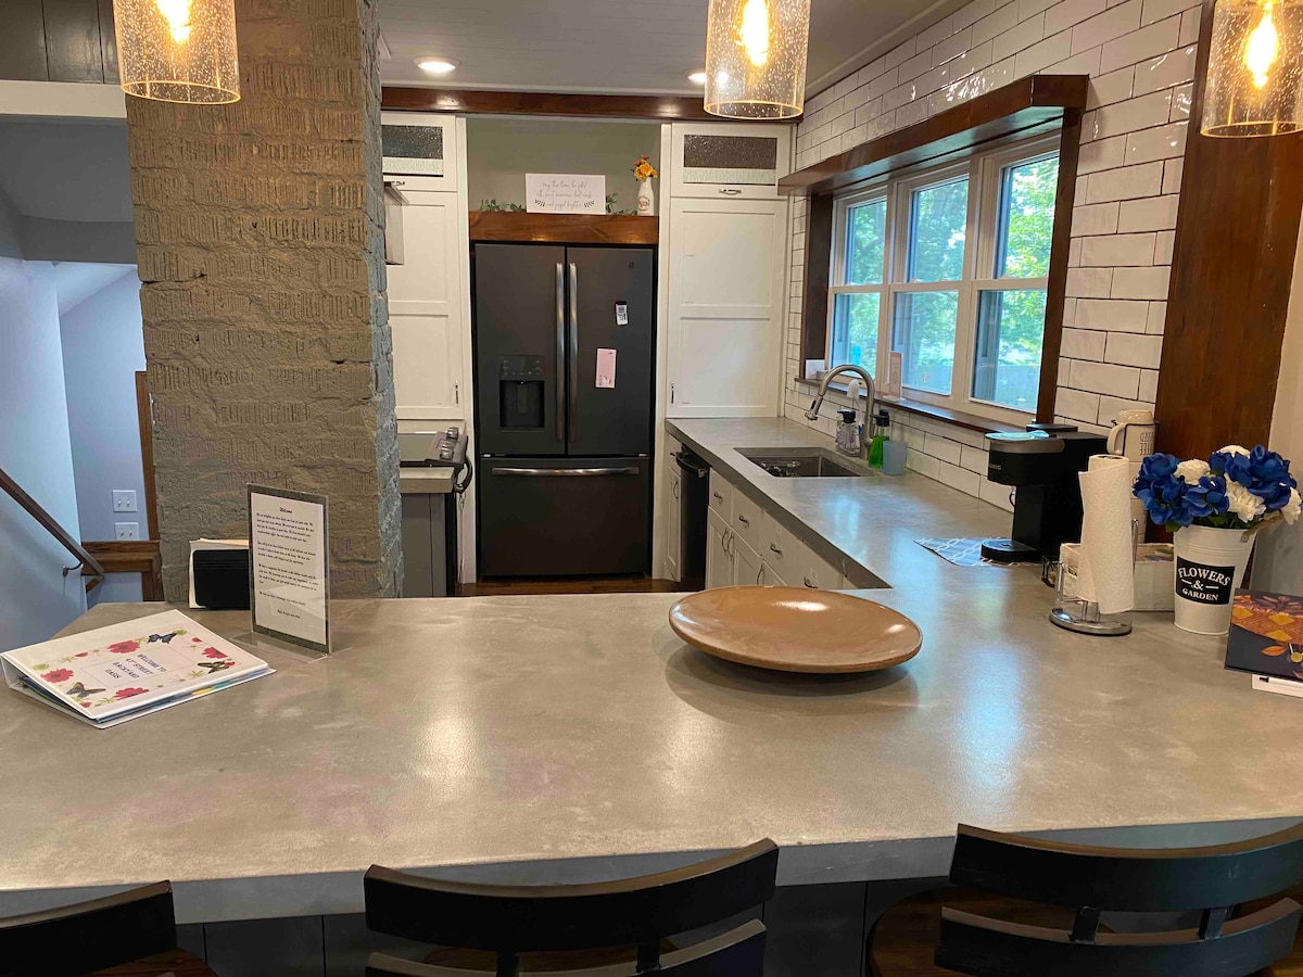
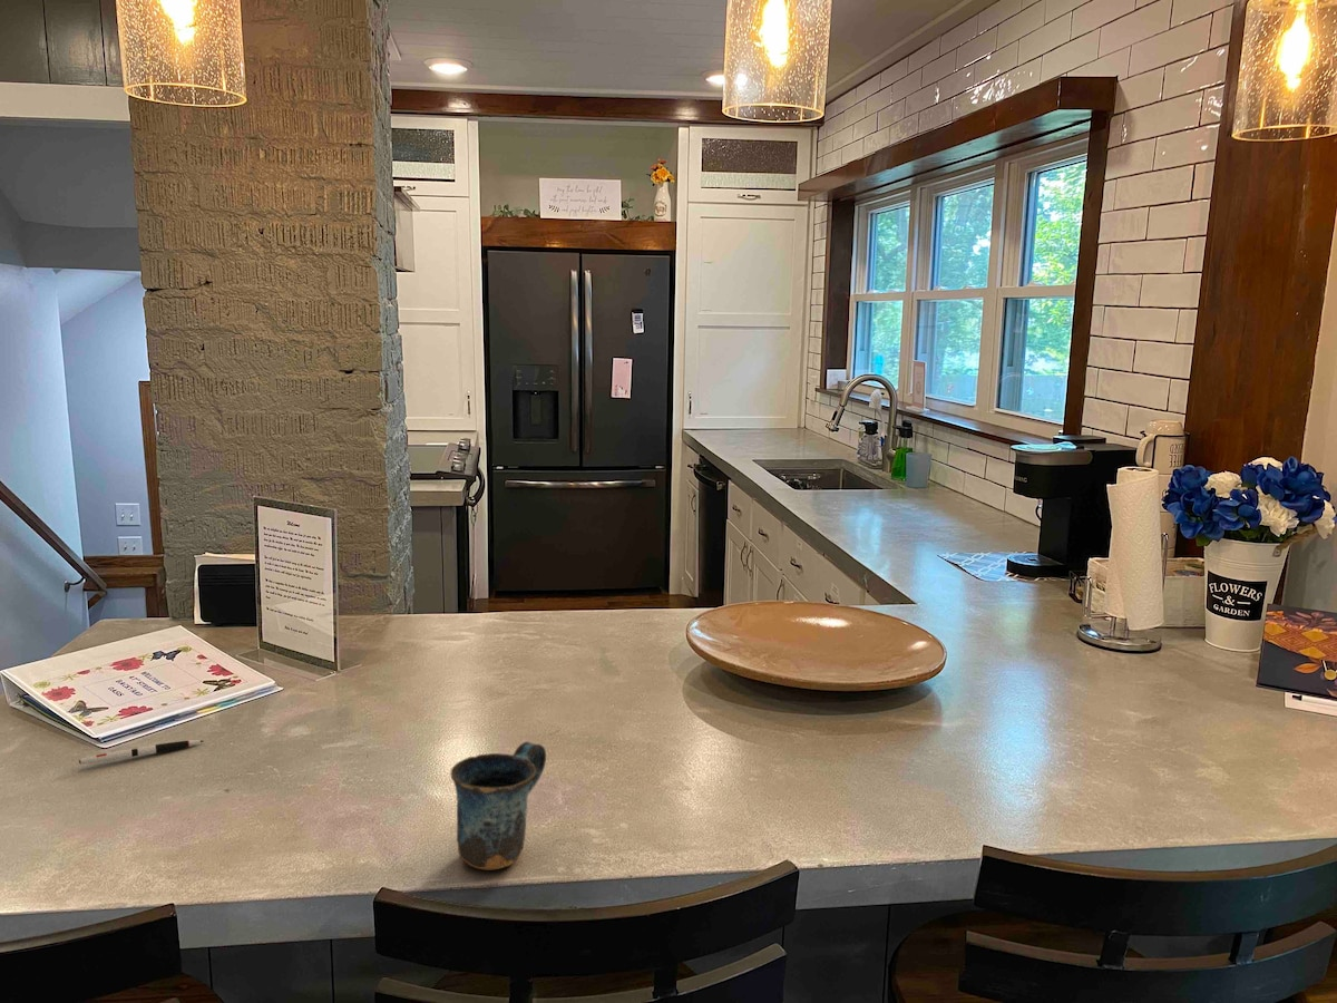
+ pen (143, 750)
+ mug (507, 806)
